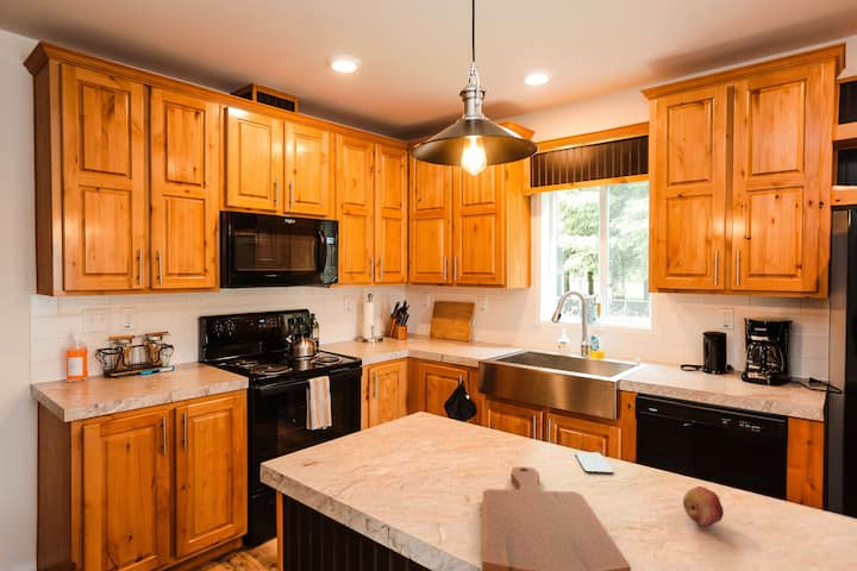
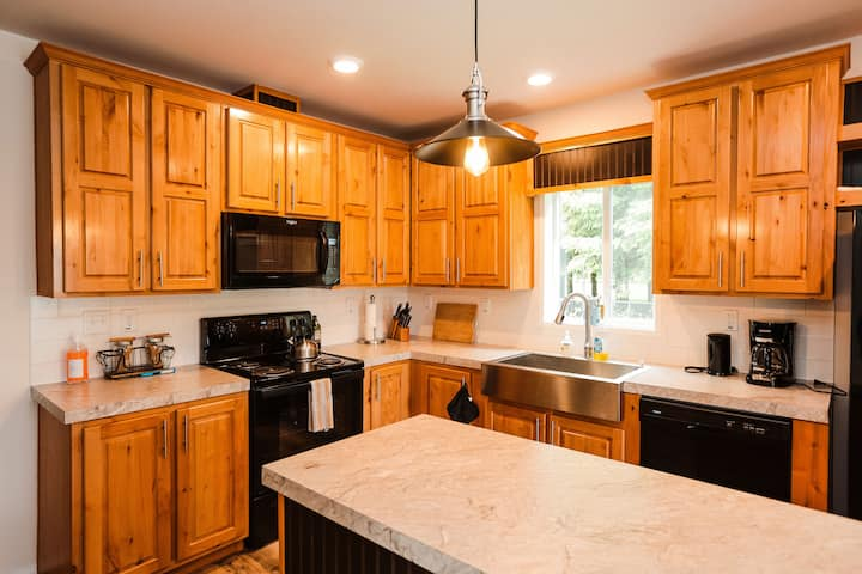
- smartphone (593, 462)
- cutting board (539, 521)
- fruit (702, 506)
